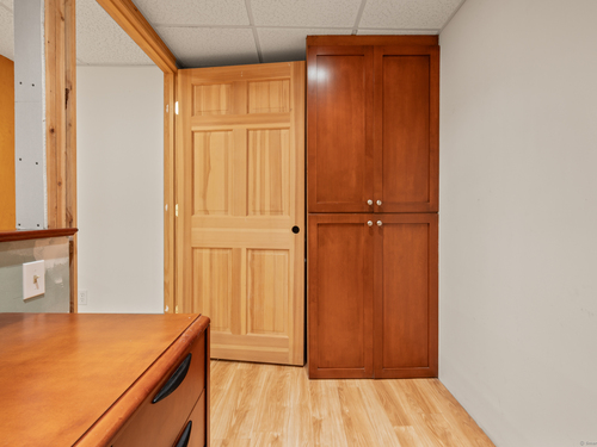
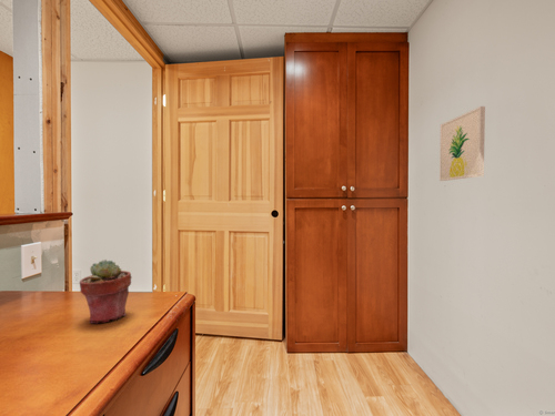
+ wall art (460, 148)
+ potted succulent (107, 287)
